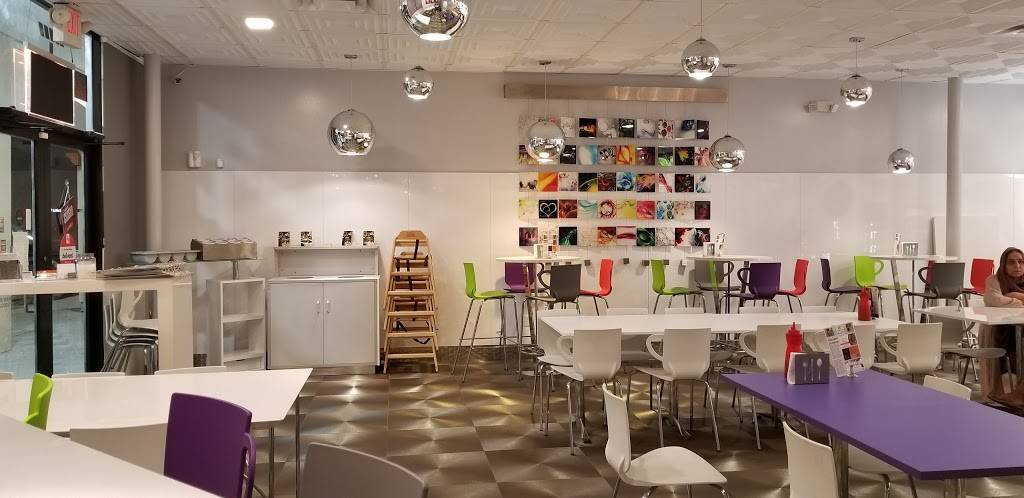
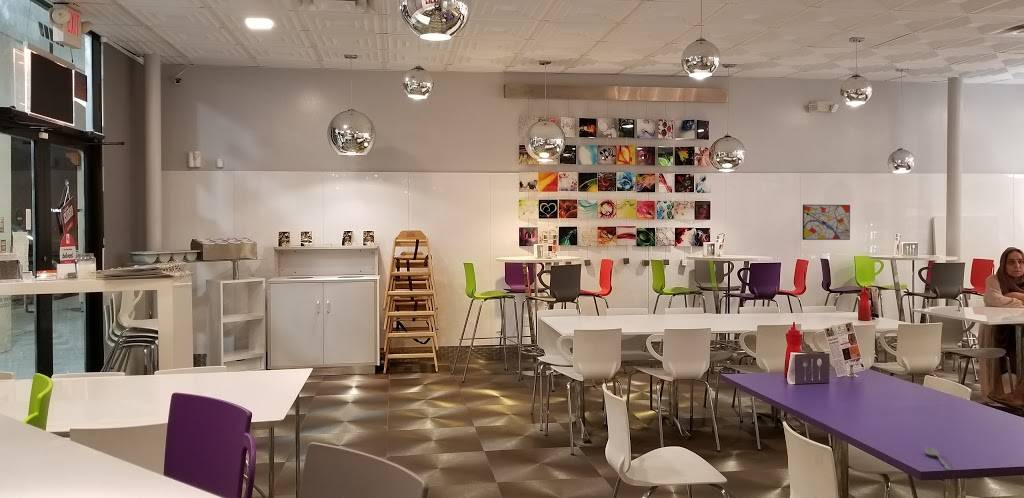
+ spoon (938, 457)
+ wall art (826, 222)
